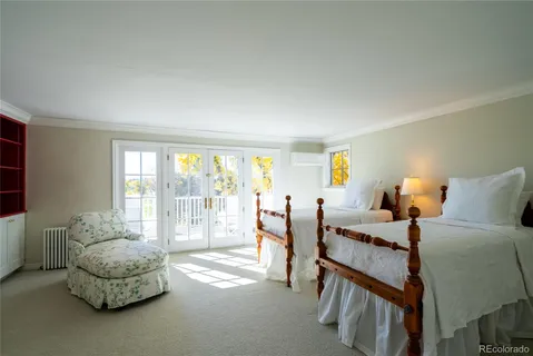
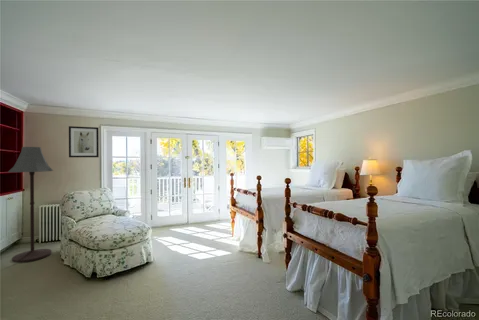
+ floor lamp (32, 201)
+ wall art (84, 142)
